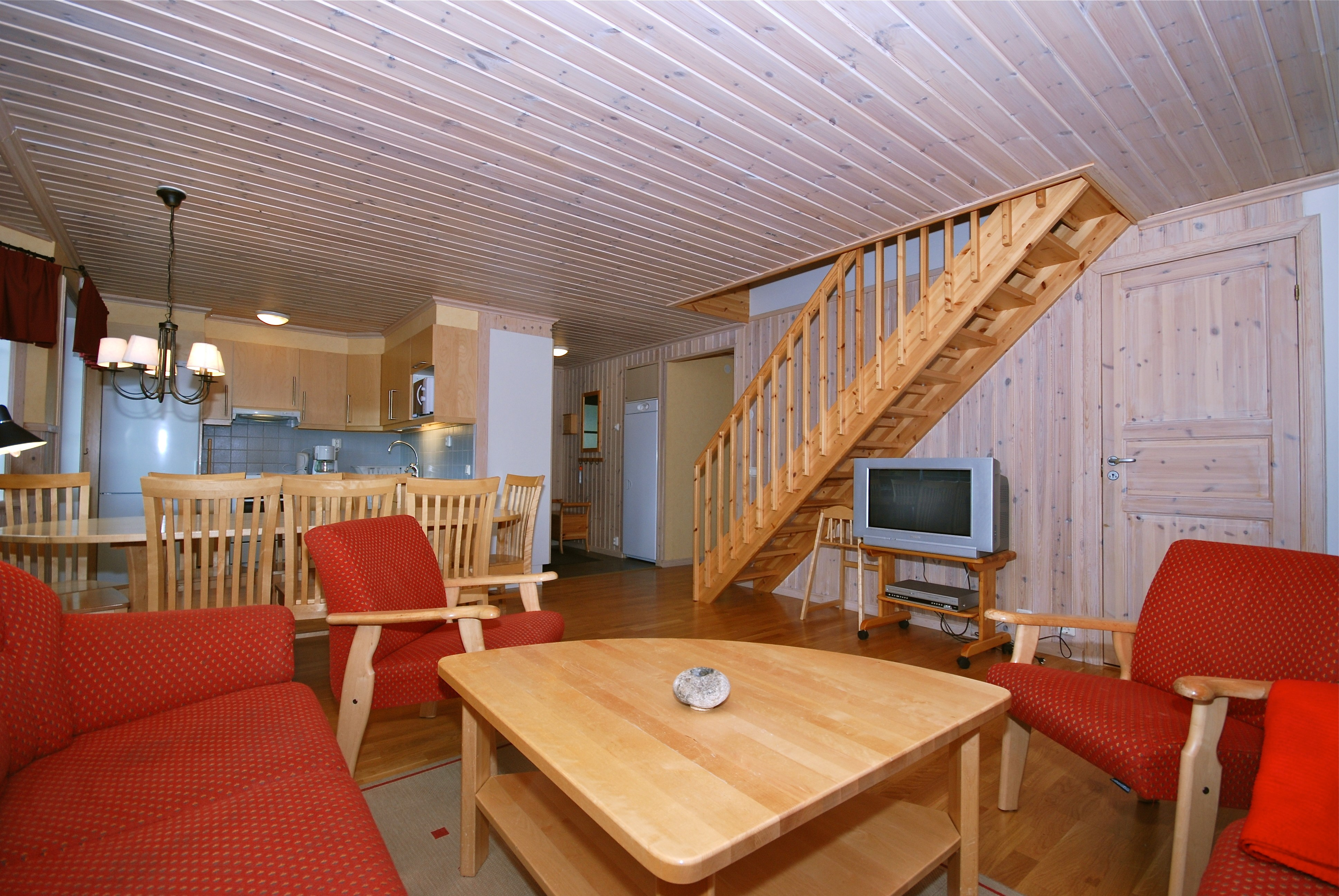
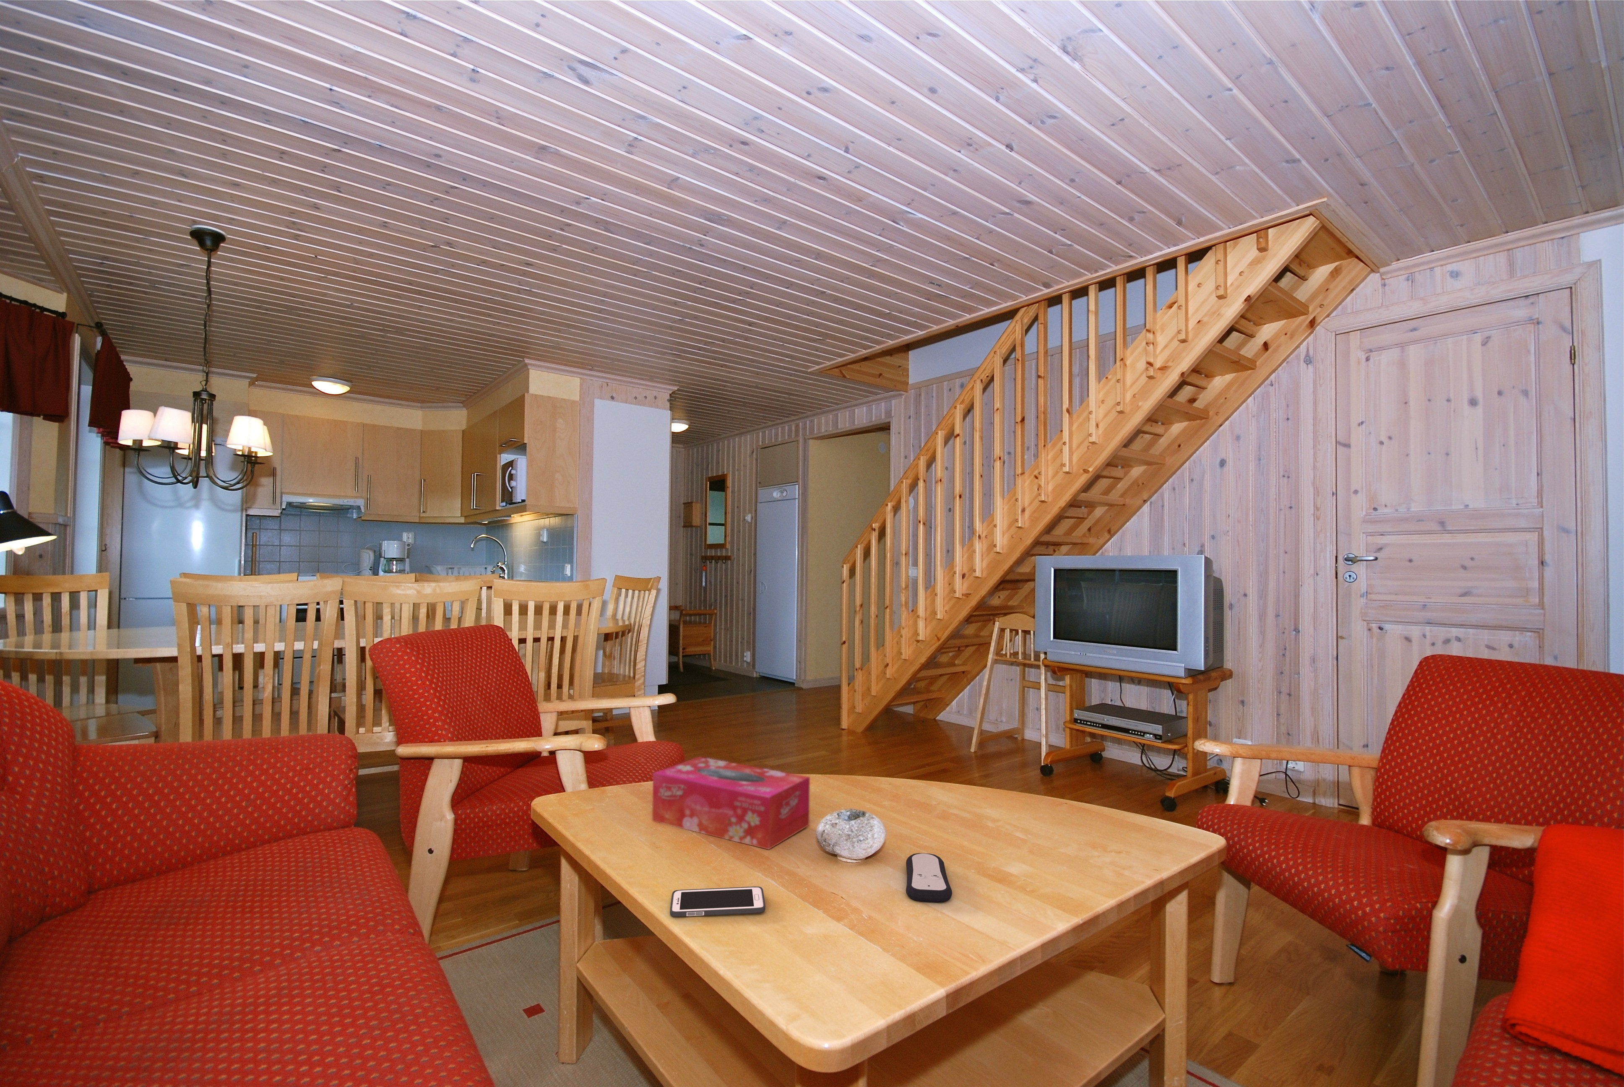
+ cell phone (718, 901)
+ remote control (927, 876)
+ tissue box (730, 799)
